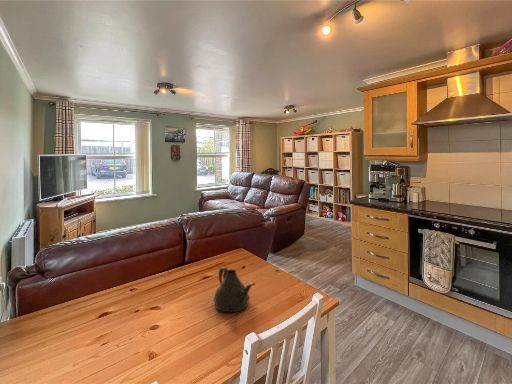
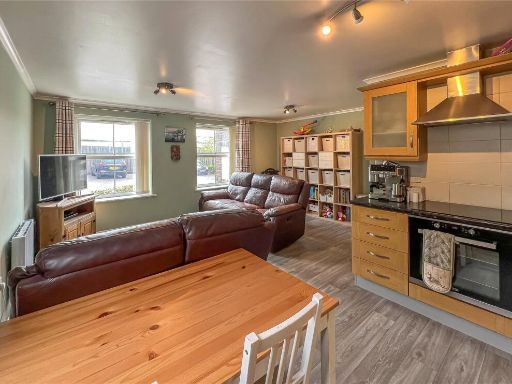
- teapot (235, 290)
